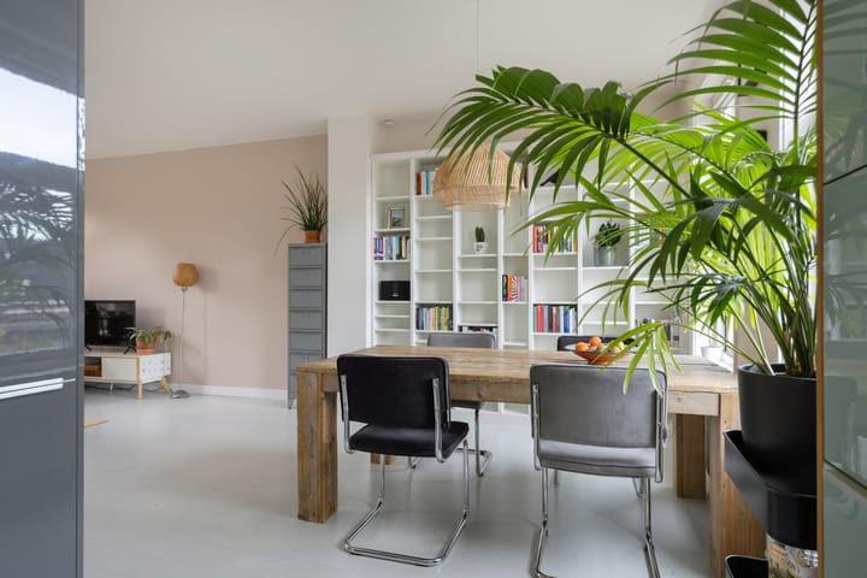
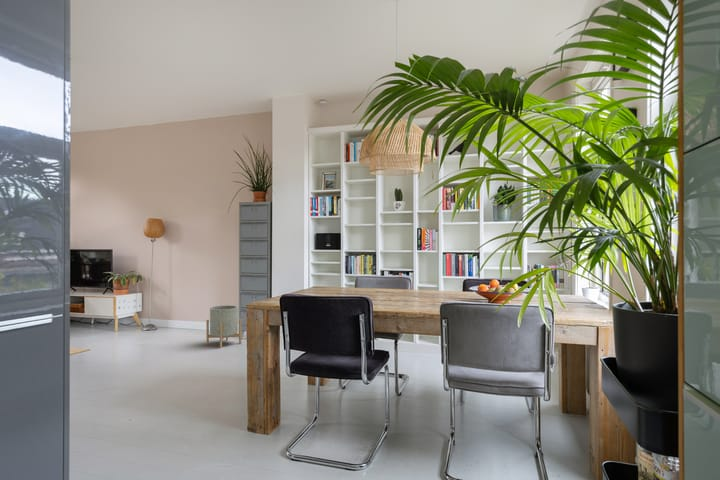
+ planter (224, 325)
